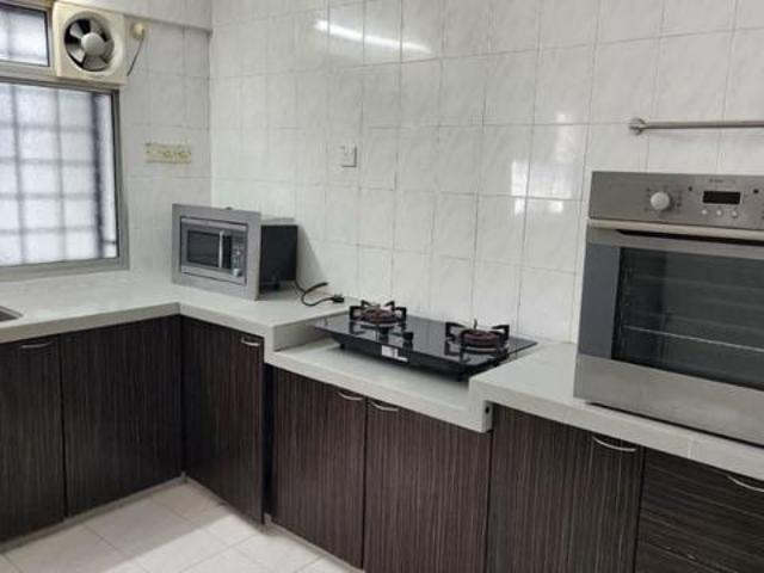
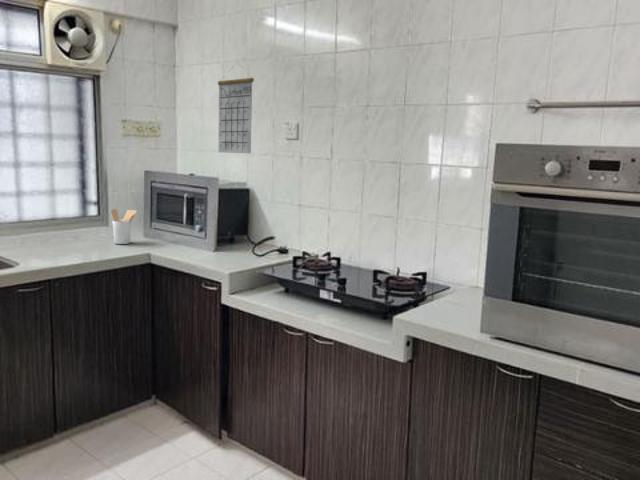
+ calendar (235, 107)
+ utensil holder (125, 225)
